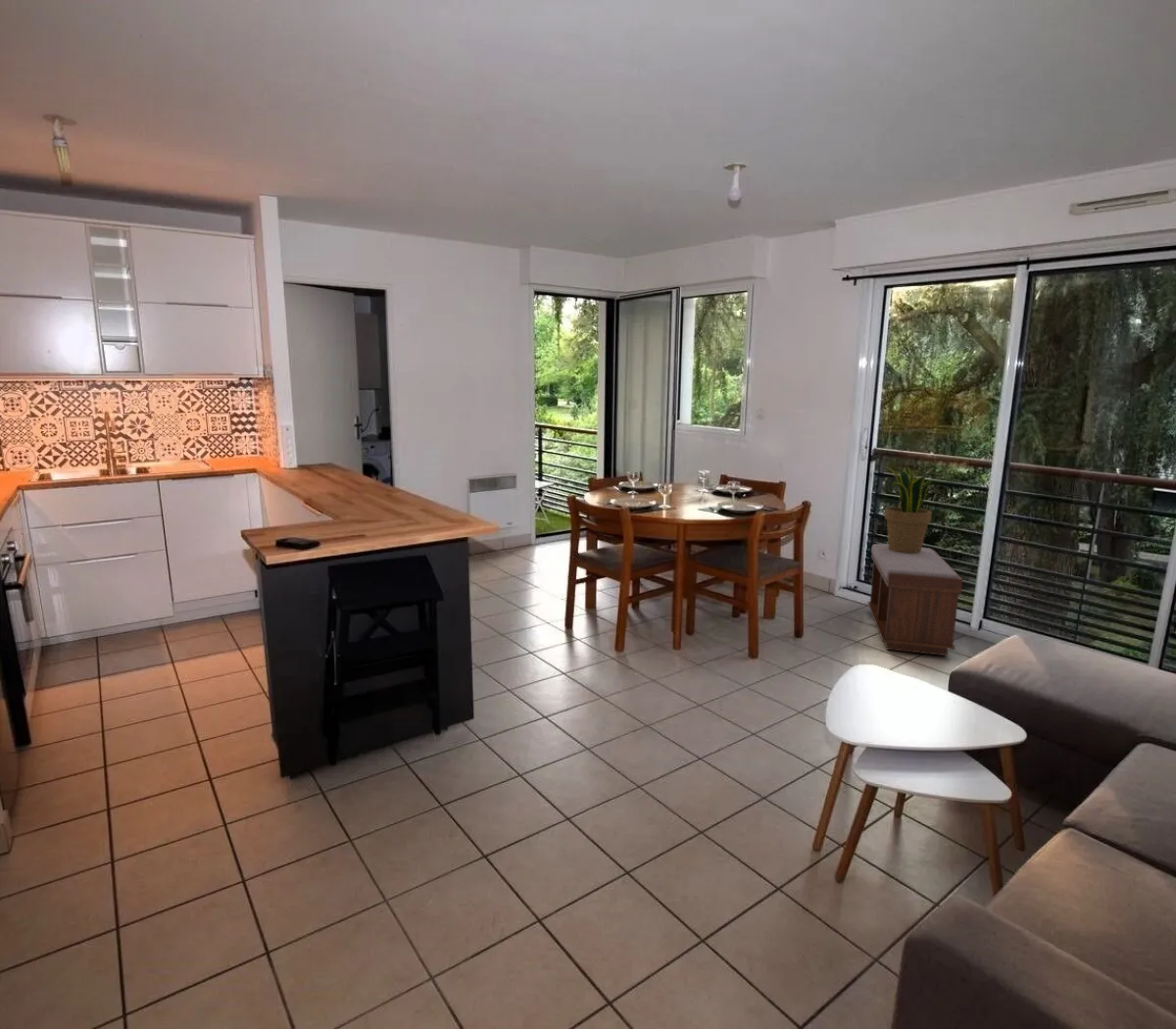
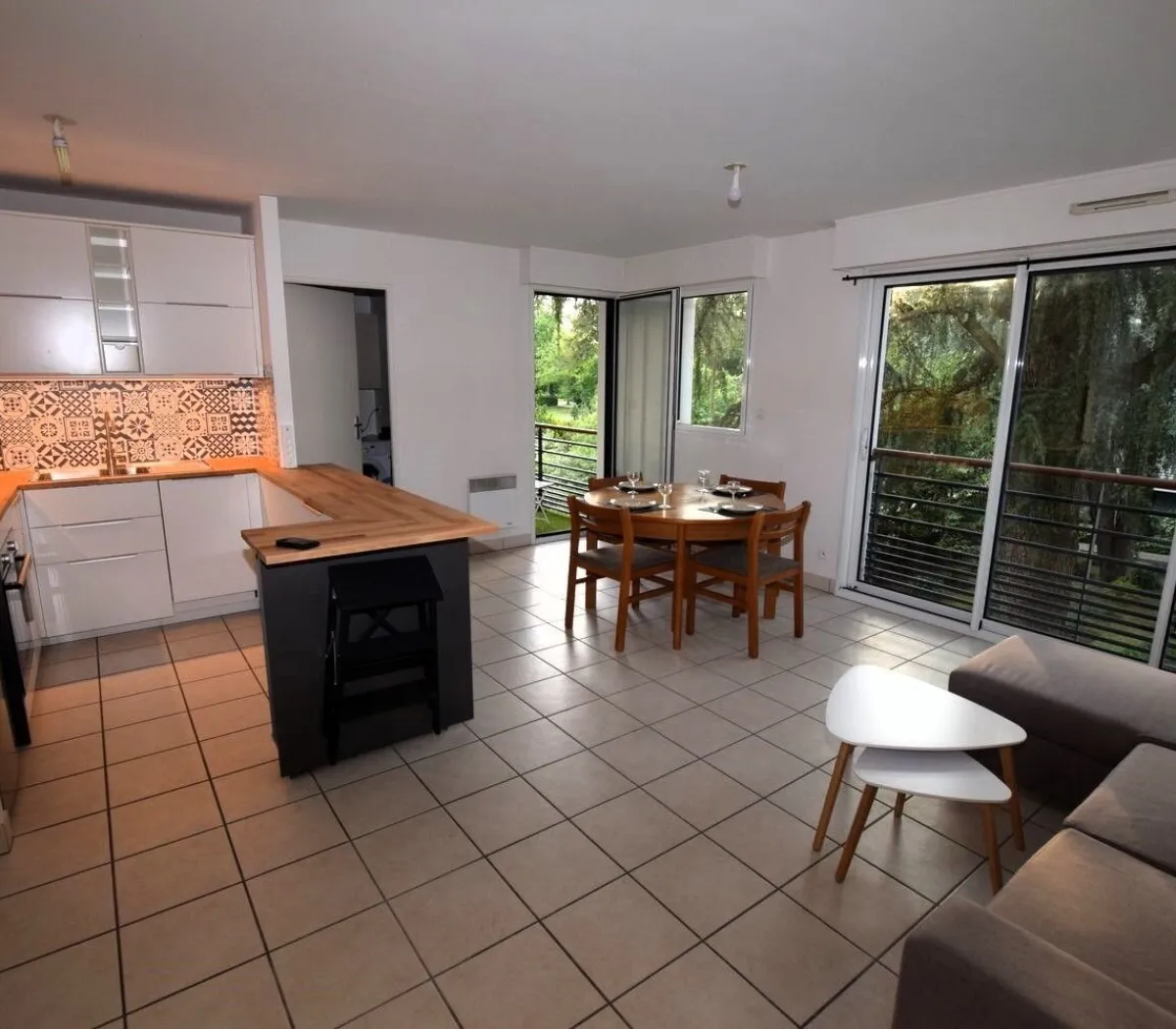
- bench (908, 595)
- potted plant (905, 508)
